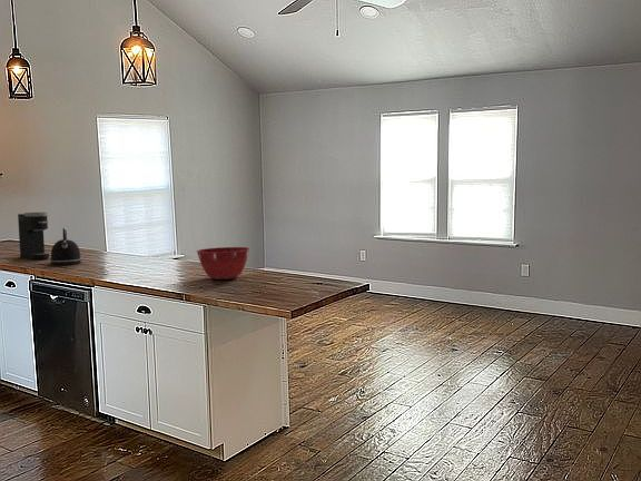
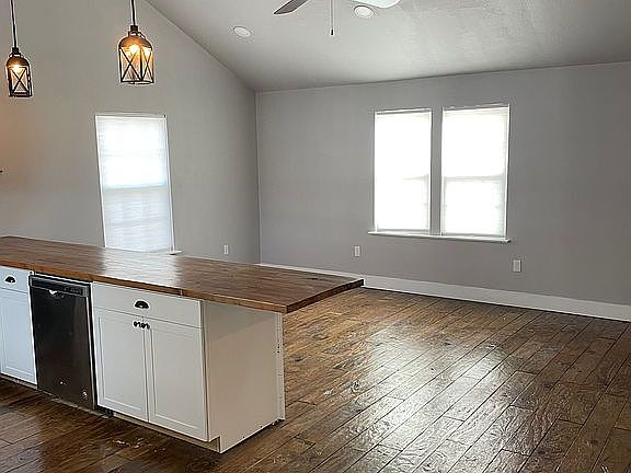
- mixing bowl (224, 263)
- coffee maker (33, 235)
- kettle (65, 245)
